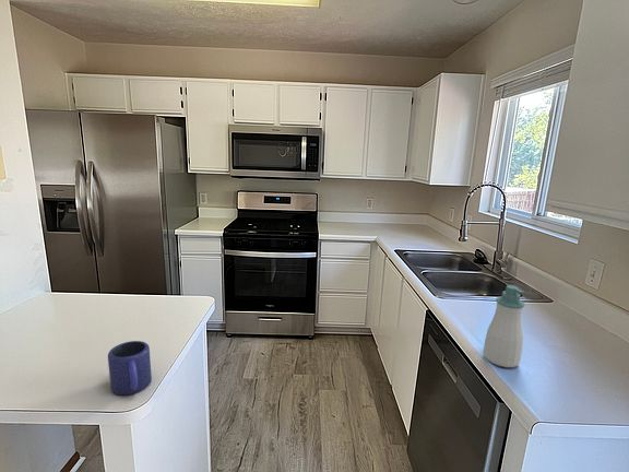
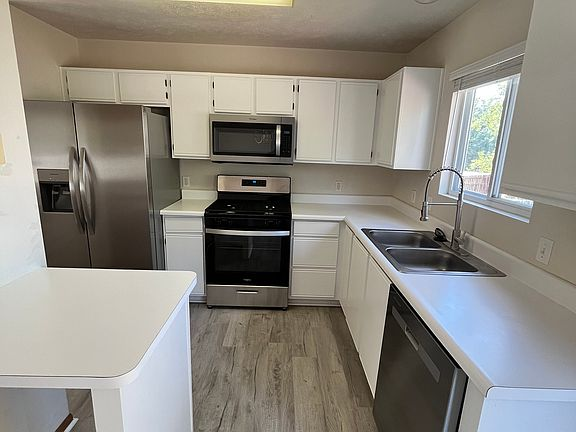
- soap bottle (506, 323)
- mug (131, 369)
